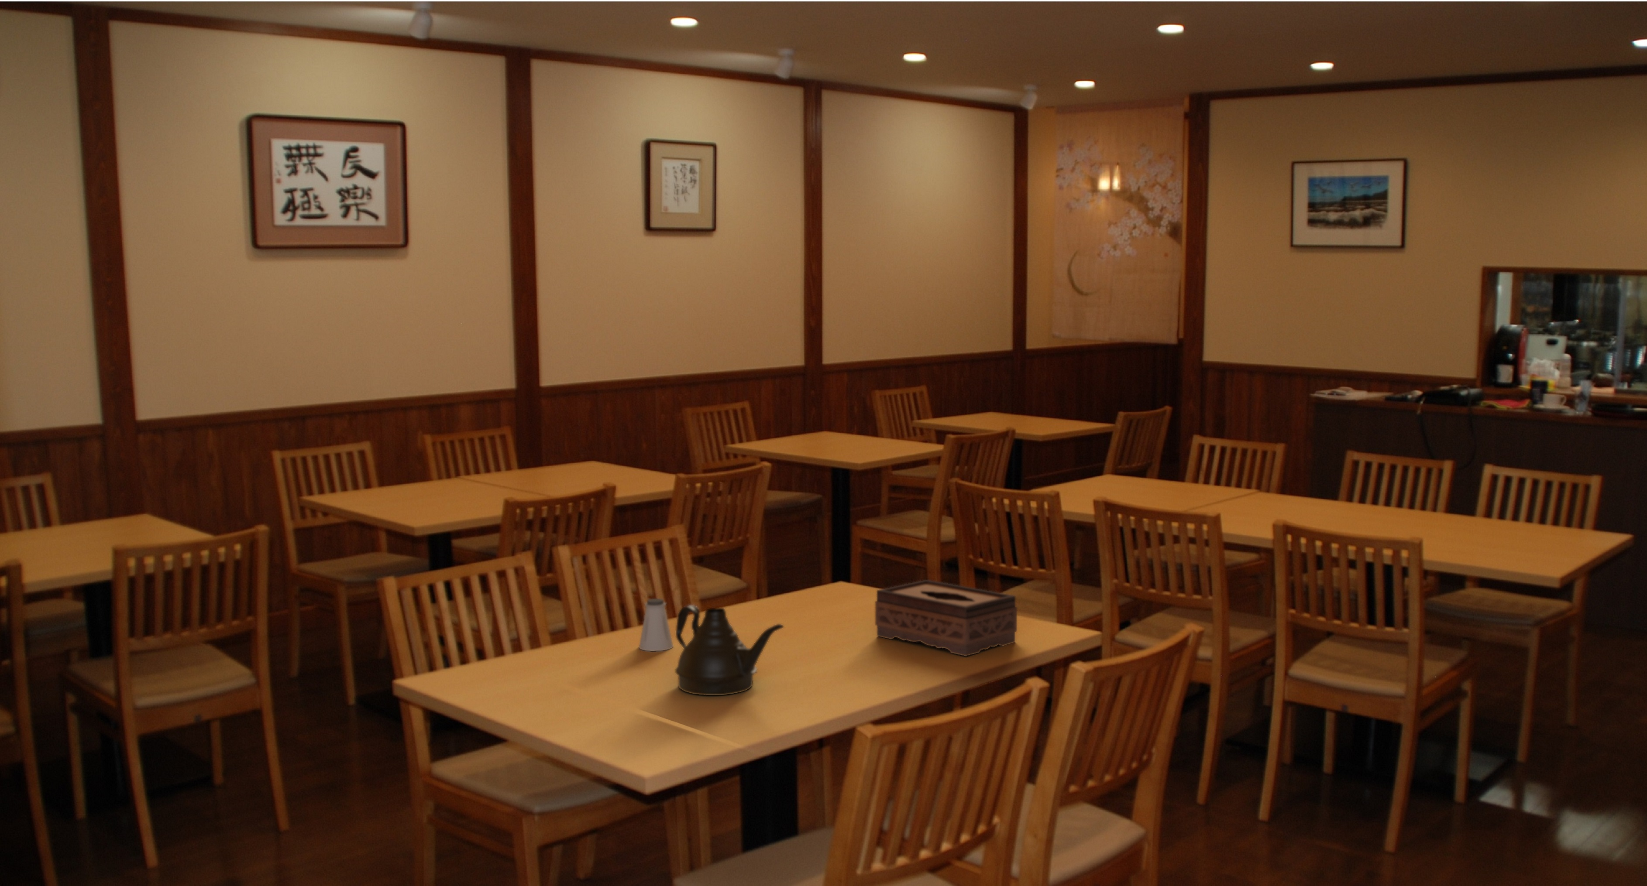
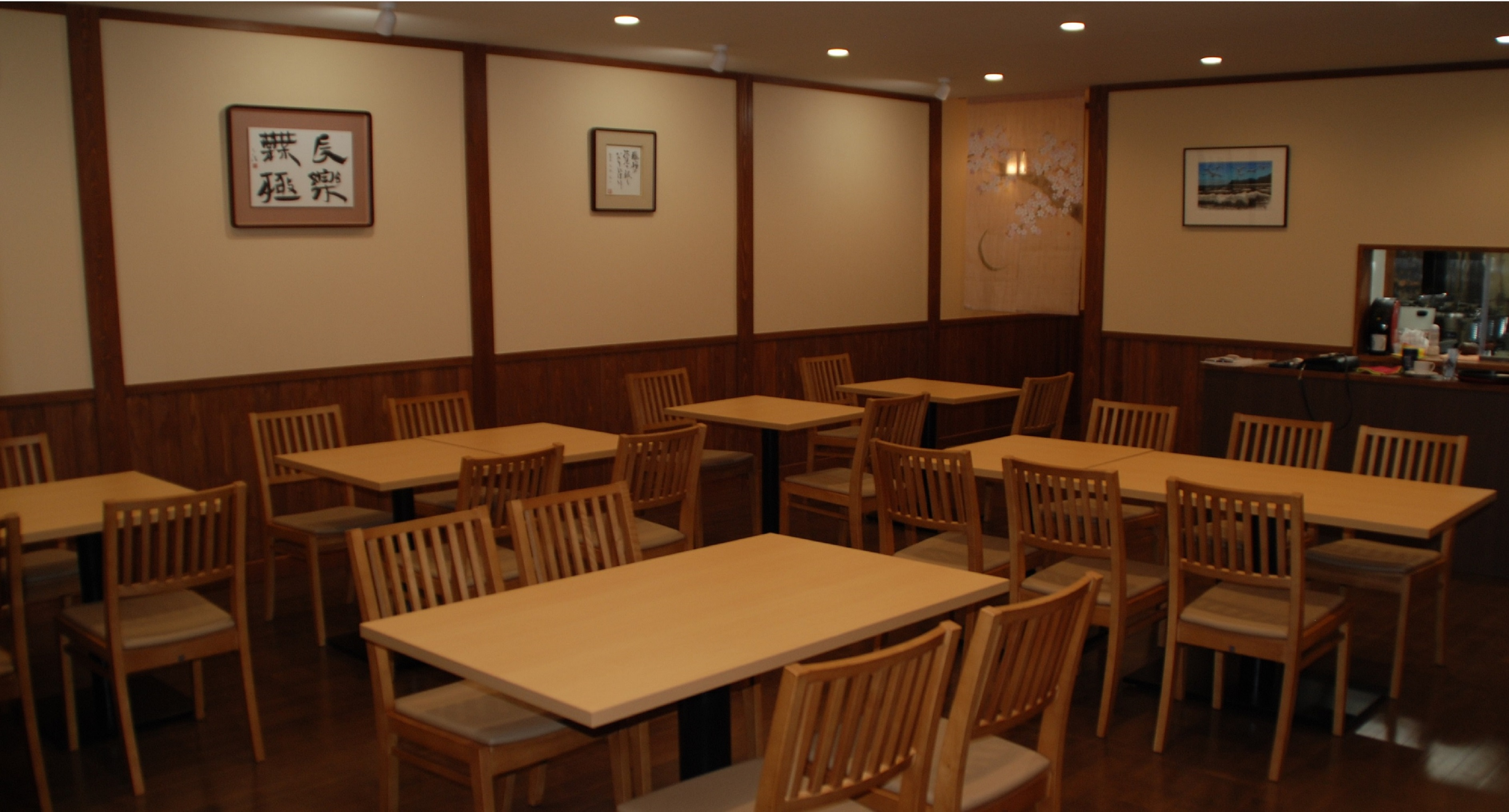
- teapot (728, 650)
- tissue box (945, 616)
- saltshaker (656, 623)
